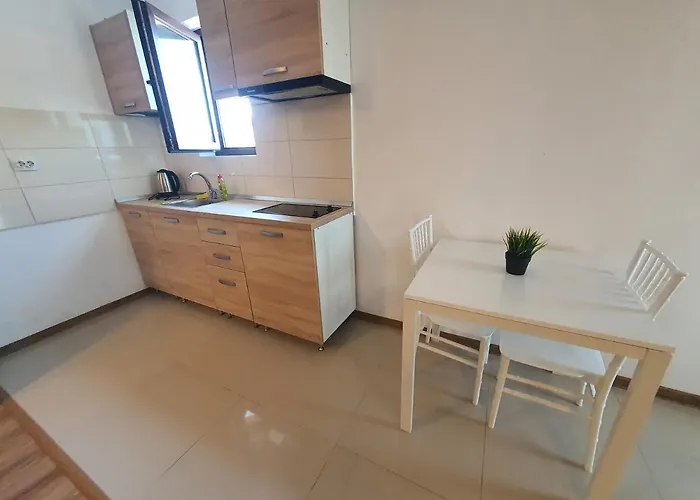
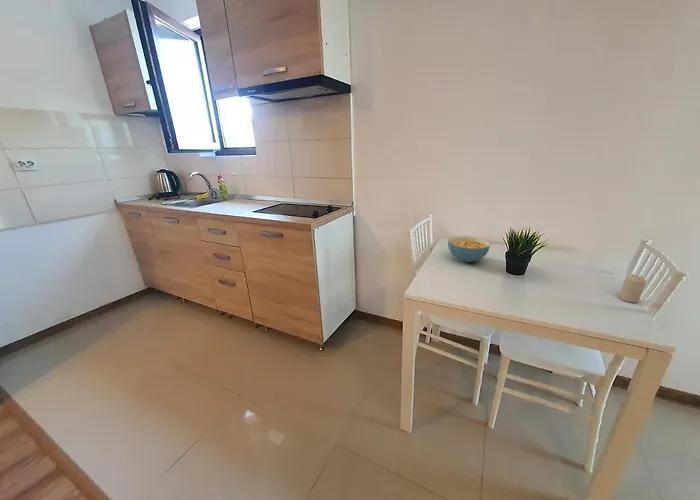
+ cereal bowl (467, 251)
+ candle (632, 287)
